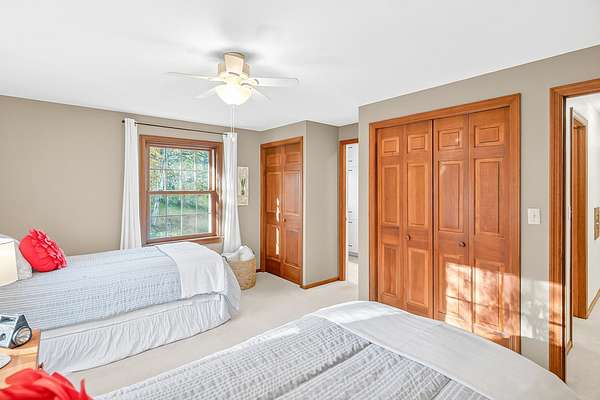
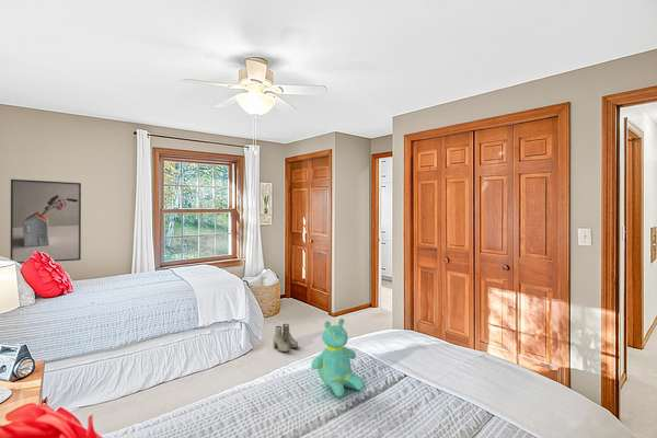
+ teddy bear (339, 354)
+ boots (285, 336)
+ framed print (47, 221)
